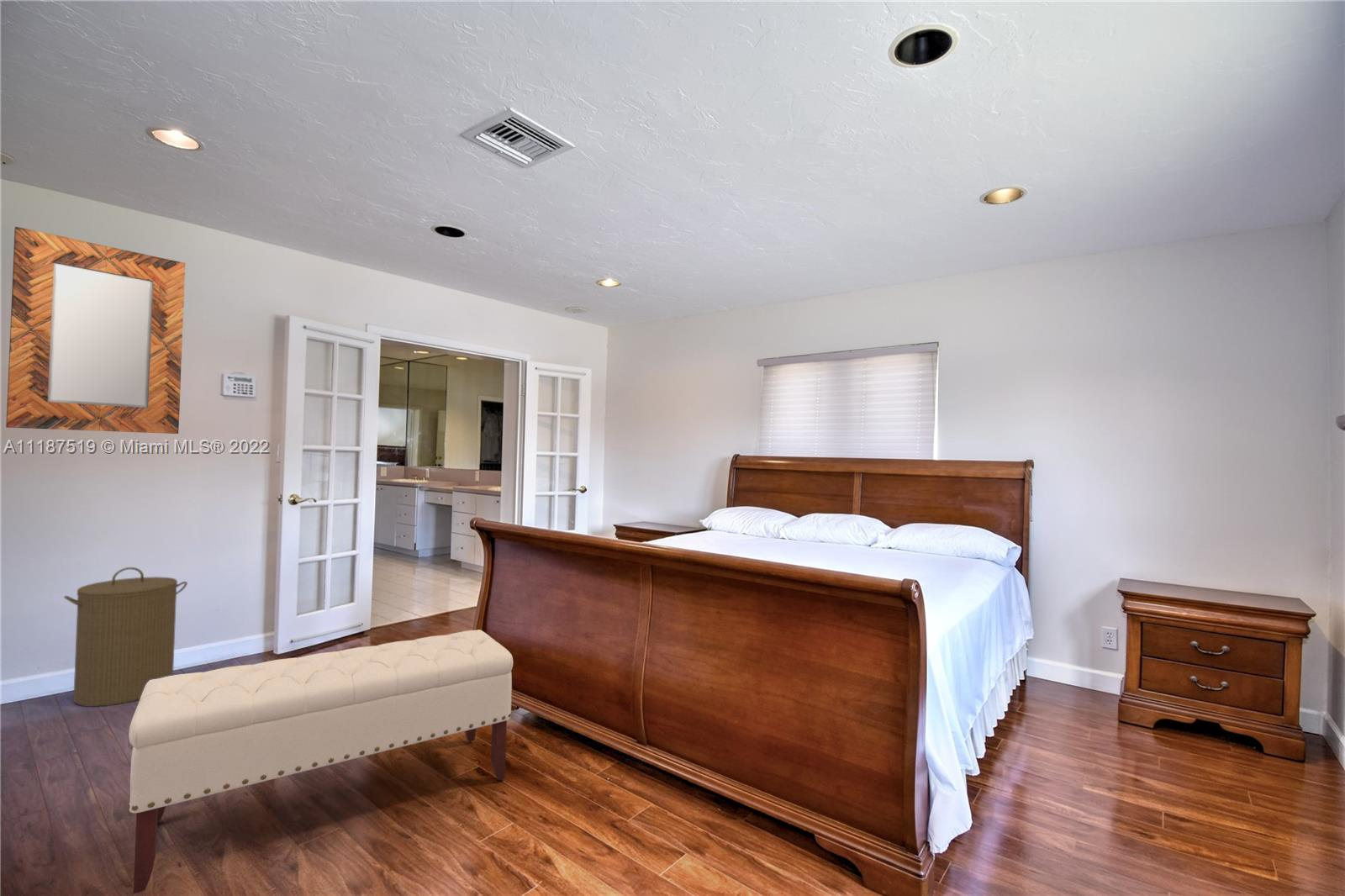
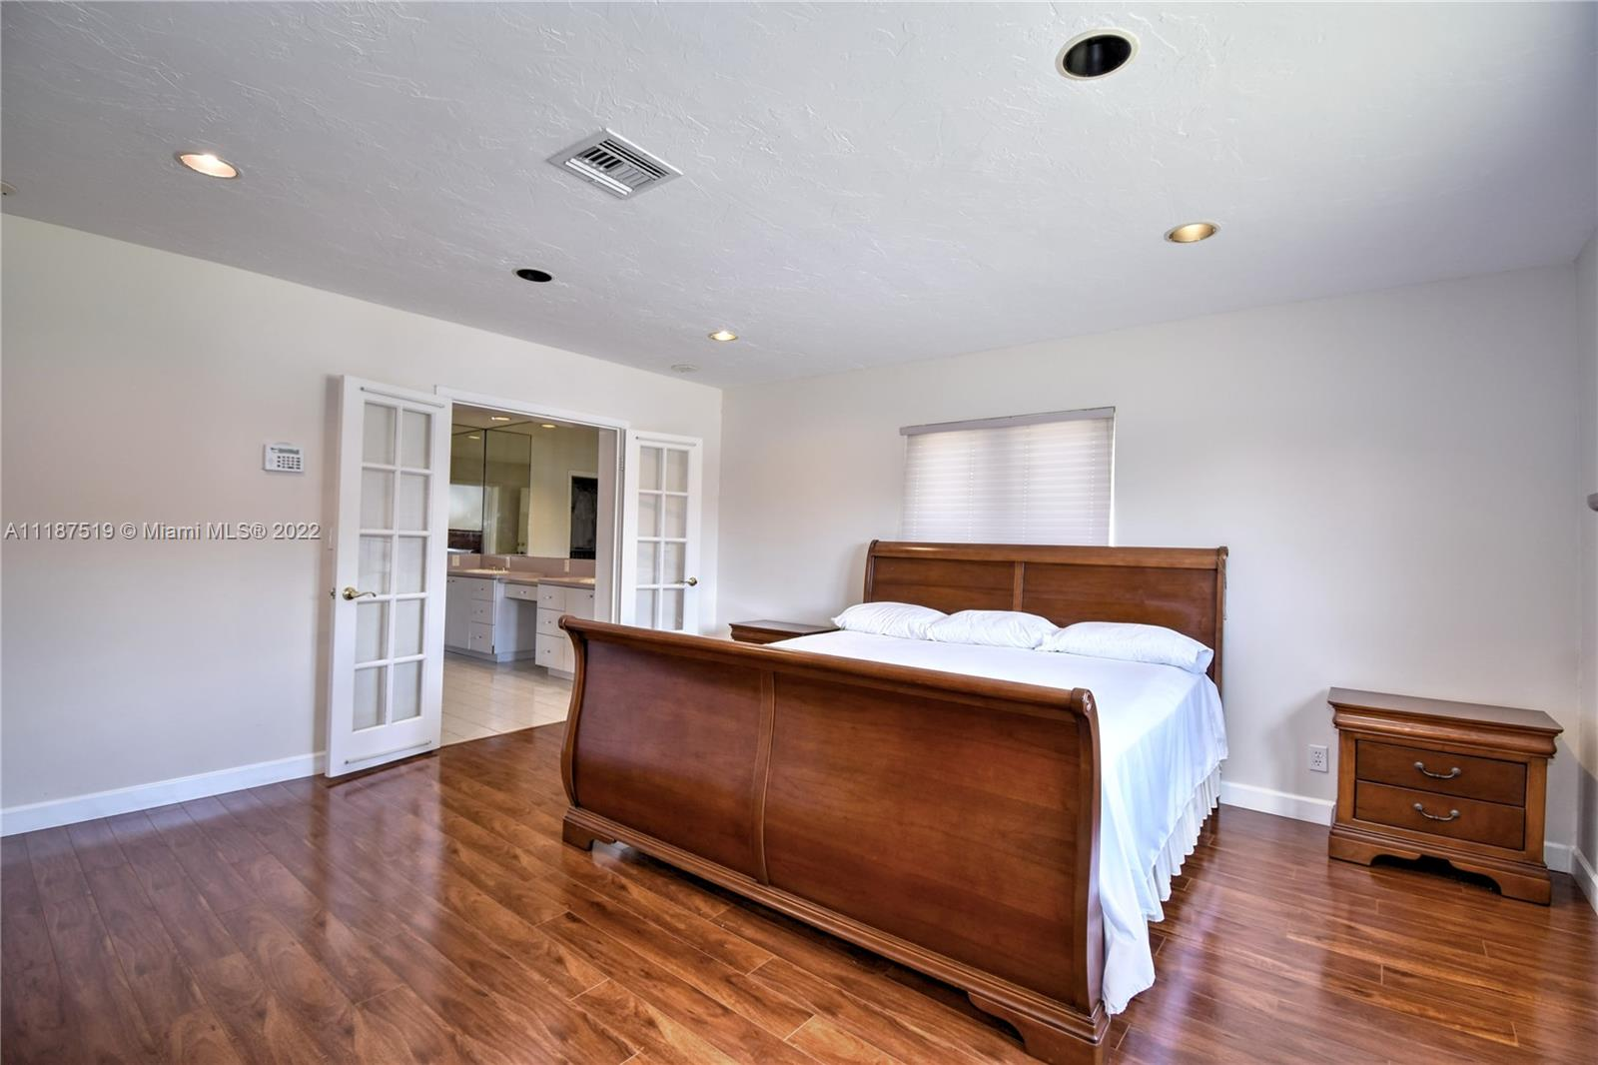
- home mirror (103, 338)
- laundry hamper (128, 629)
- bench (343, 730)
